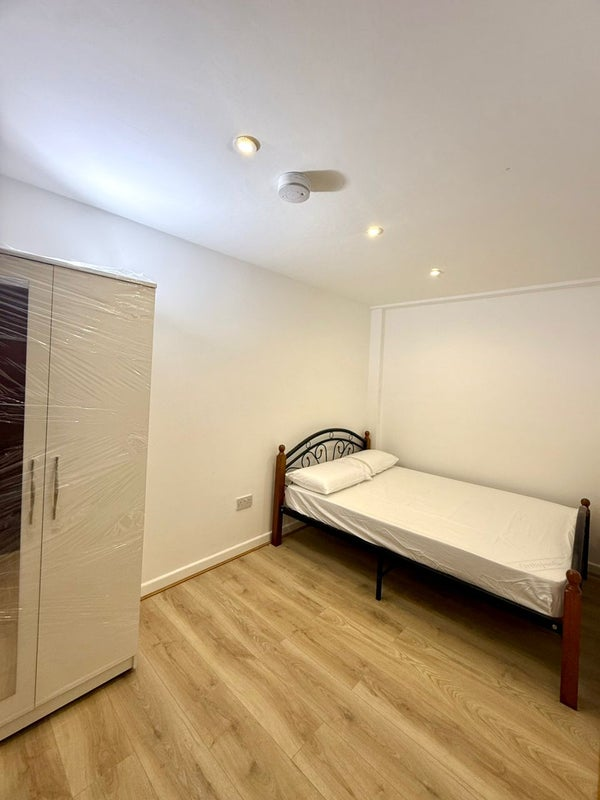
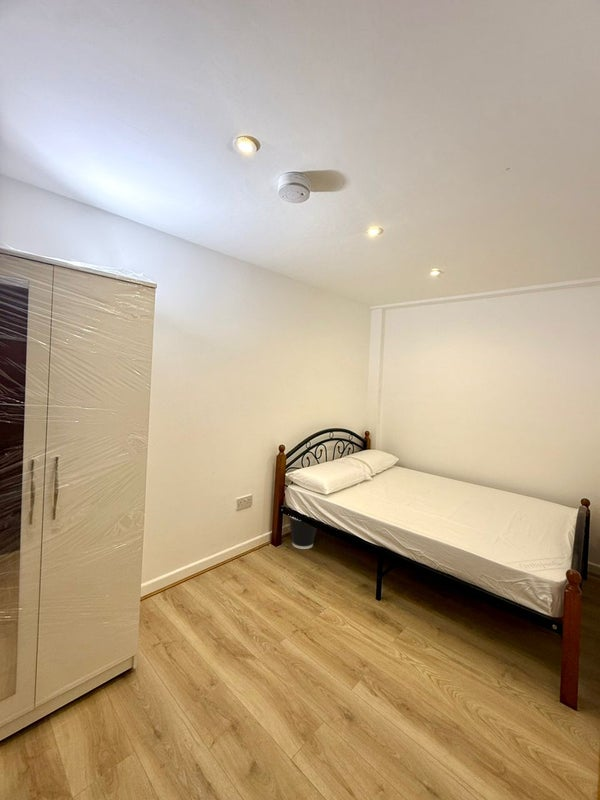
+ wastebasket (303, 528)
